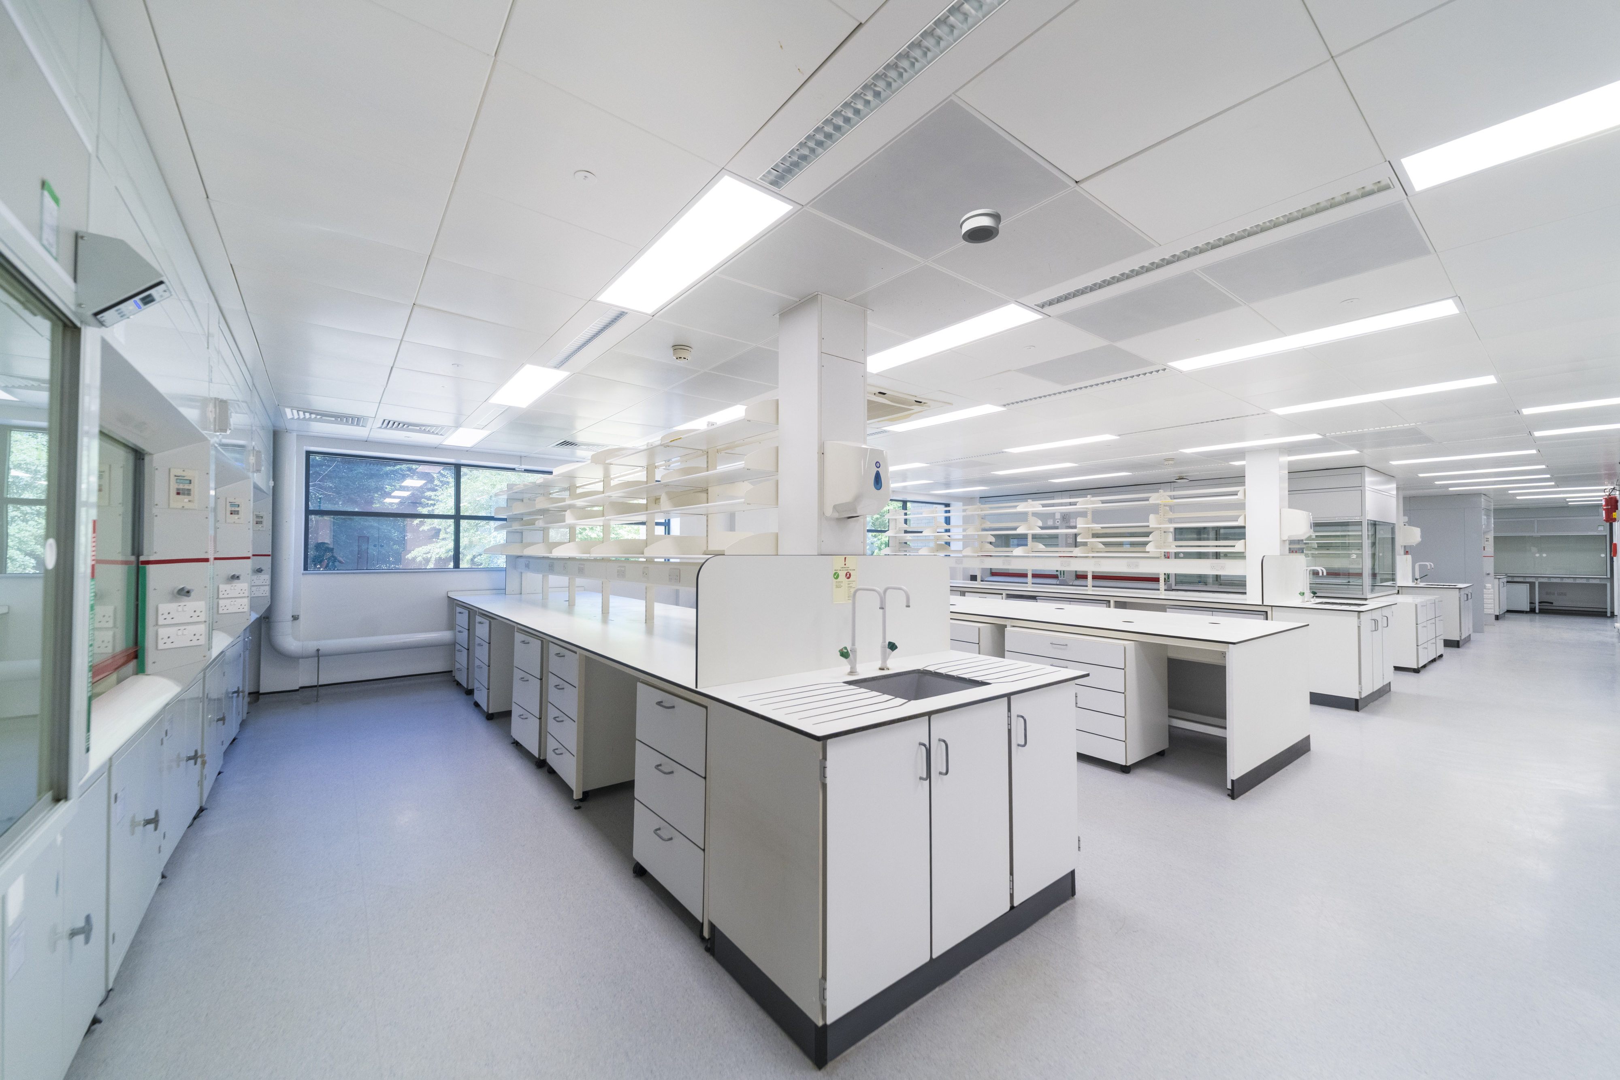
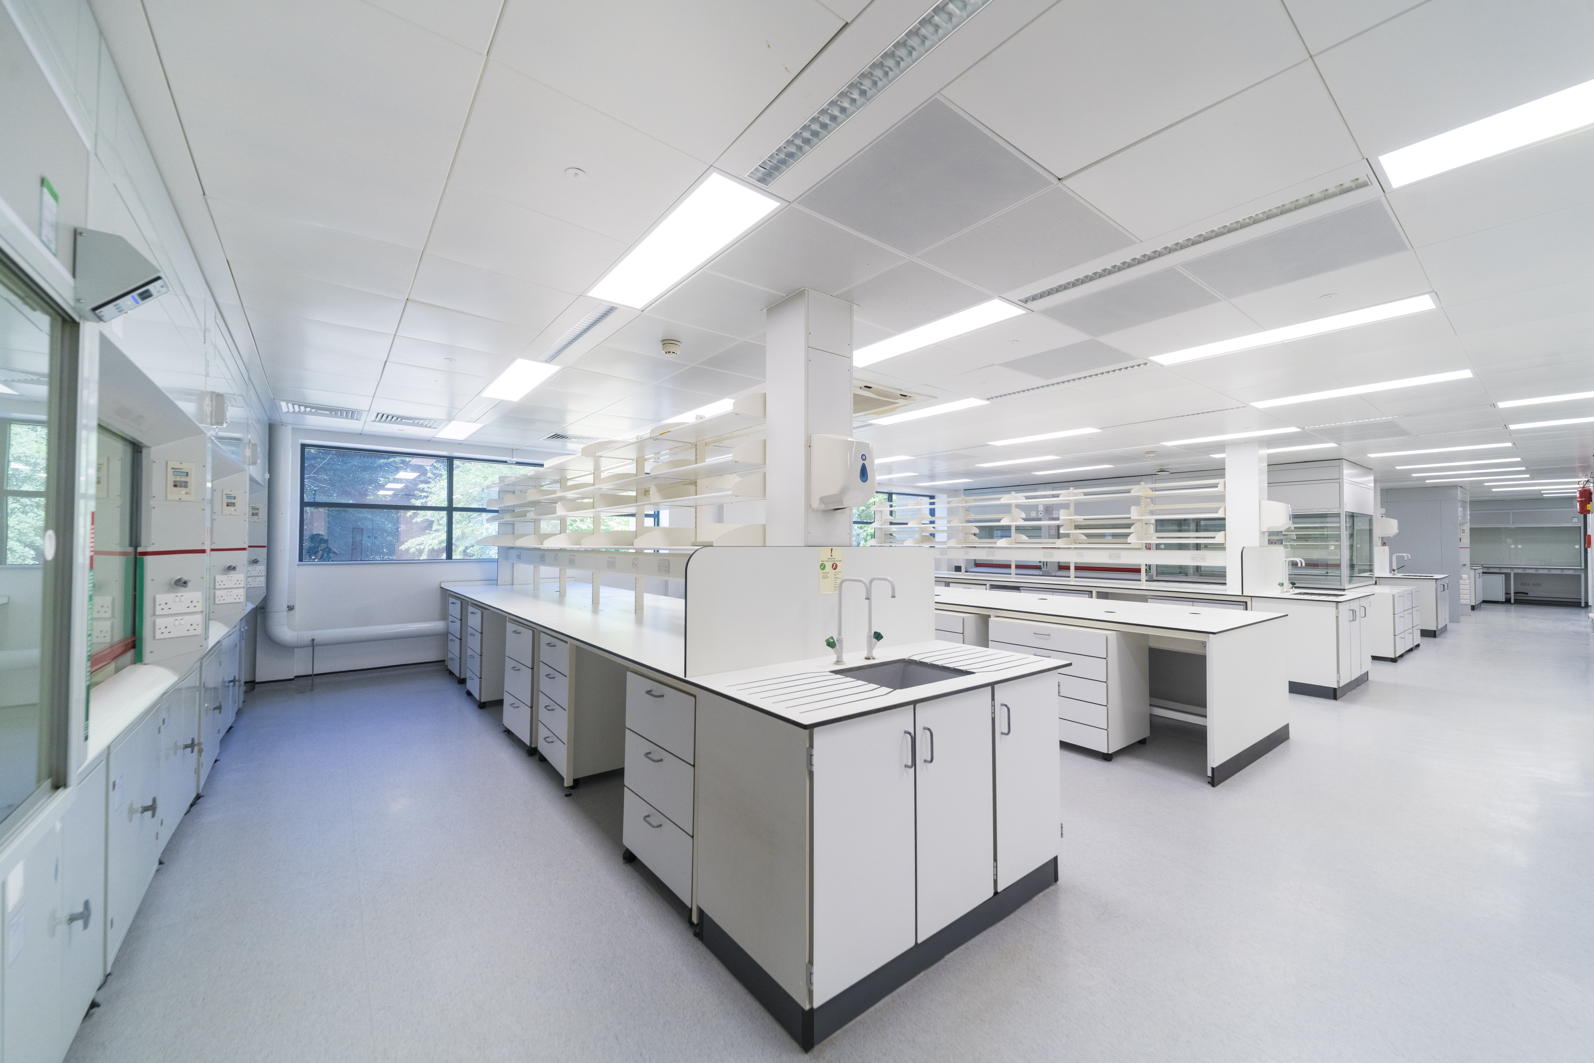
- smoke detector (980, 224)
